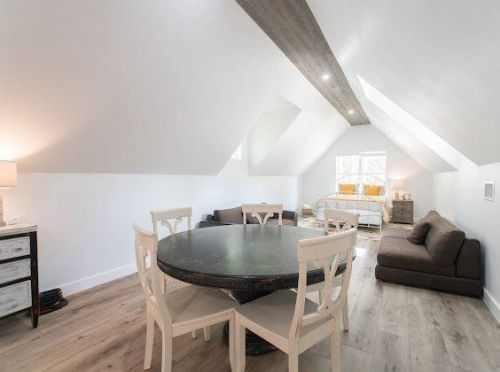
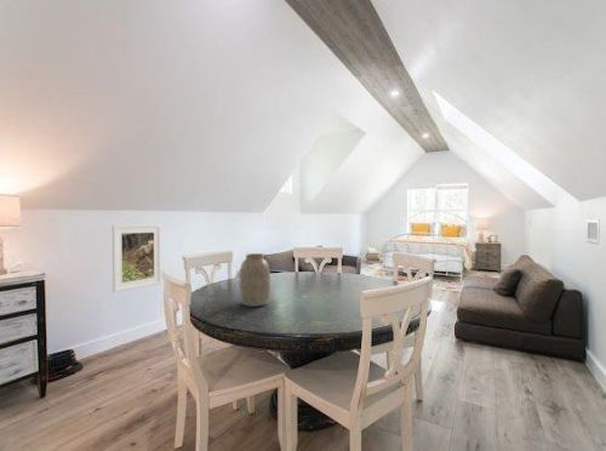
+ vase (255, 279)
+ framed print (138, 256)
